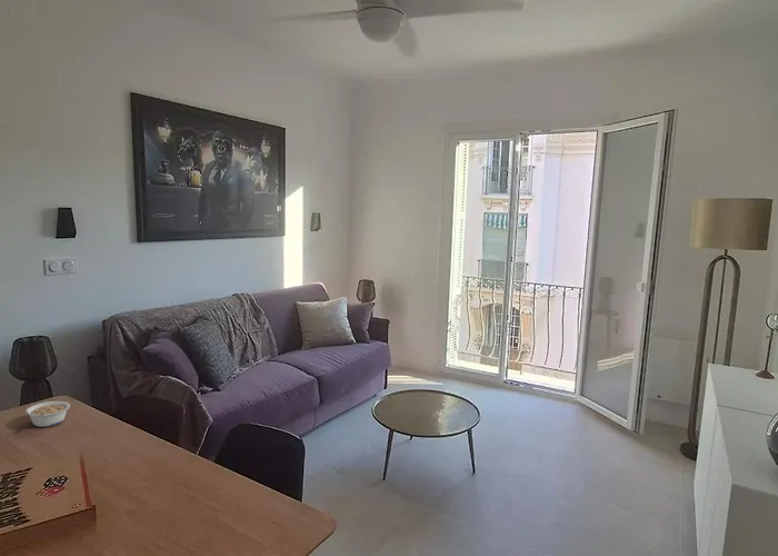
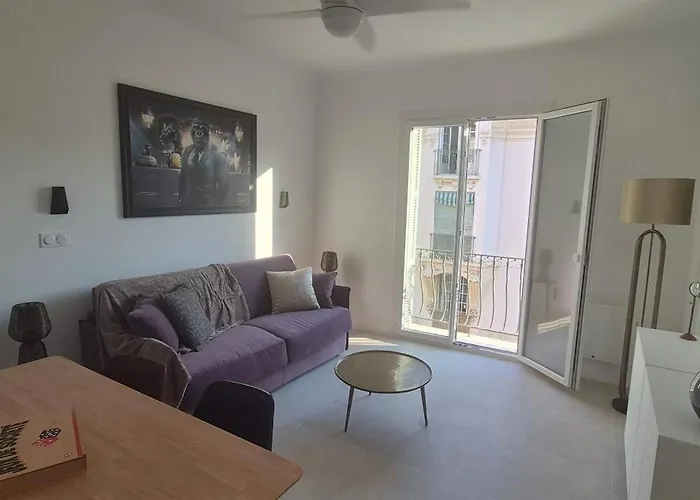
- legume (49, 414)
